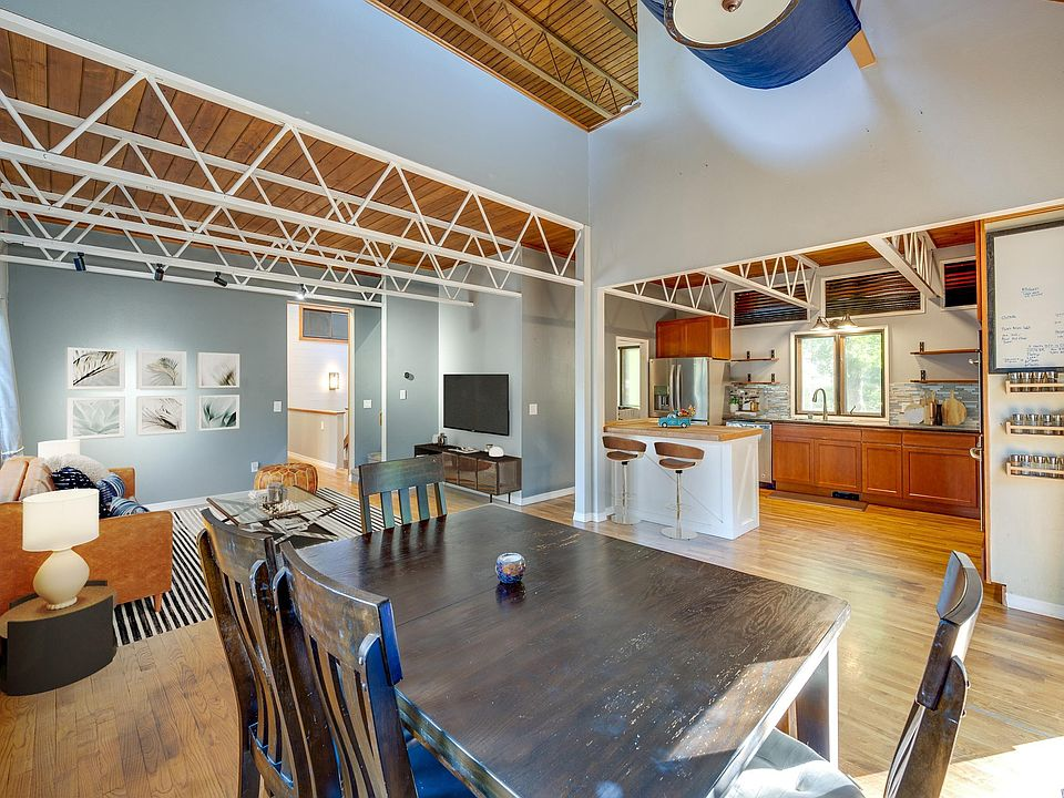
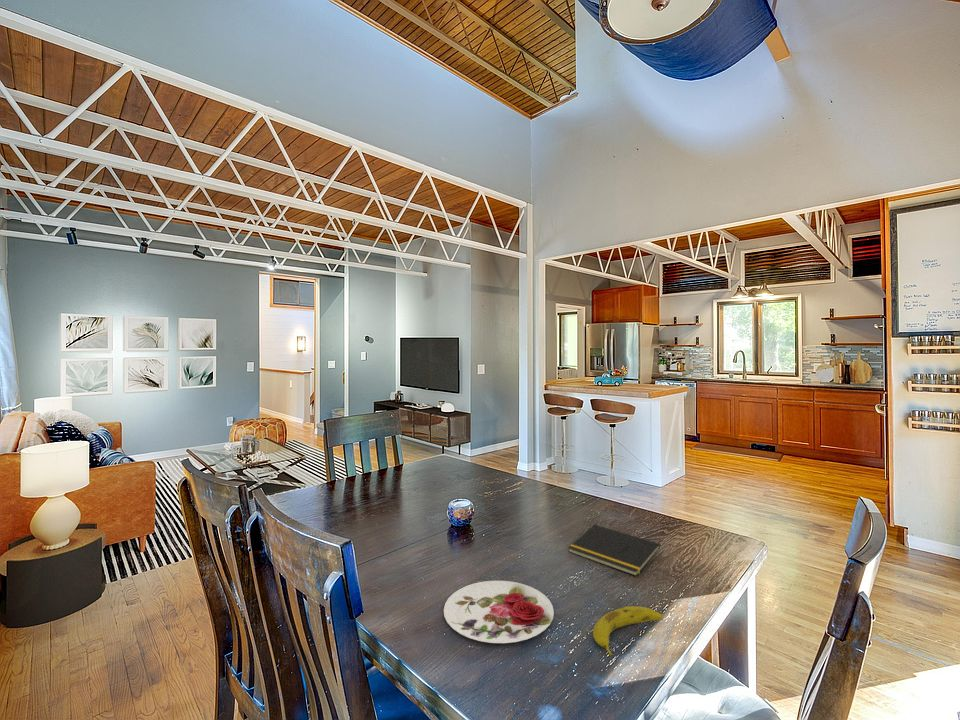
+ plate (498, 607)
+ fruit (628, 624)
+ notepad (613, 547)
